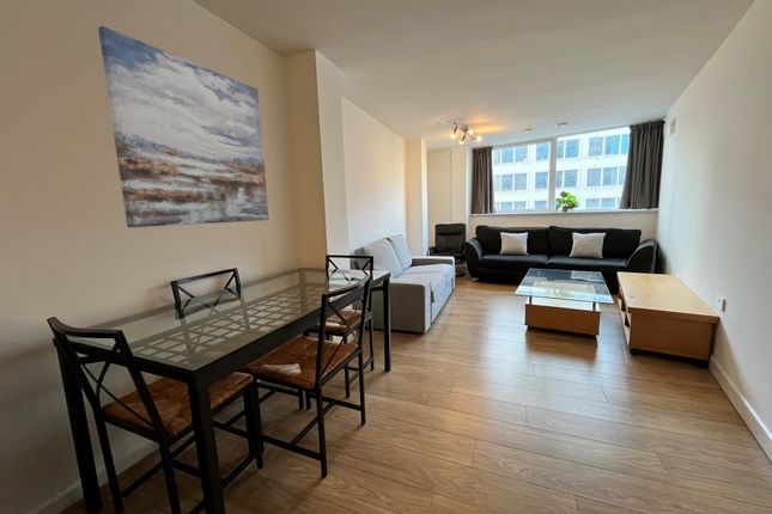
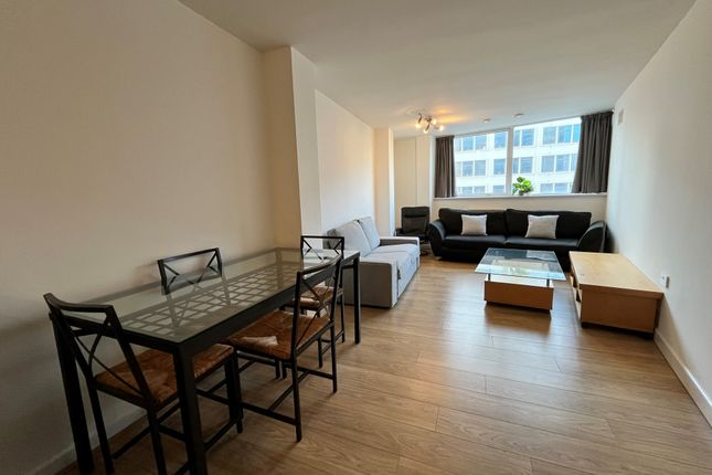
- wall art (203, 146)
